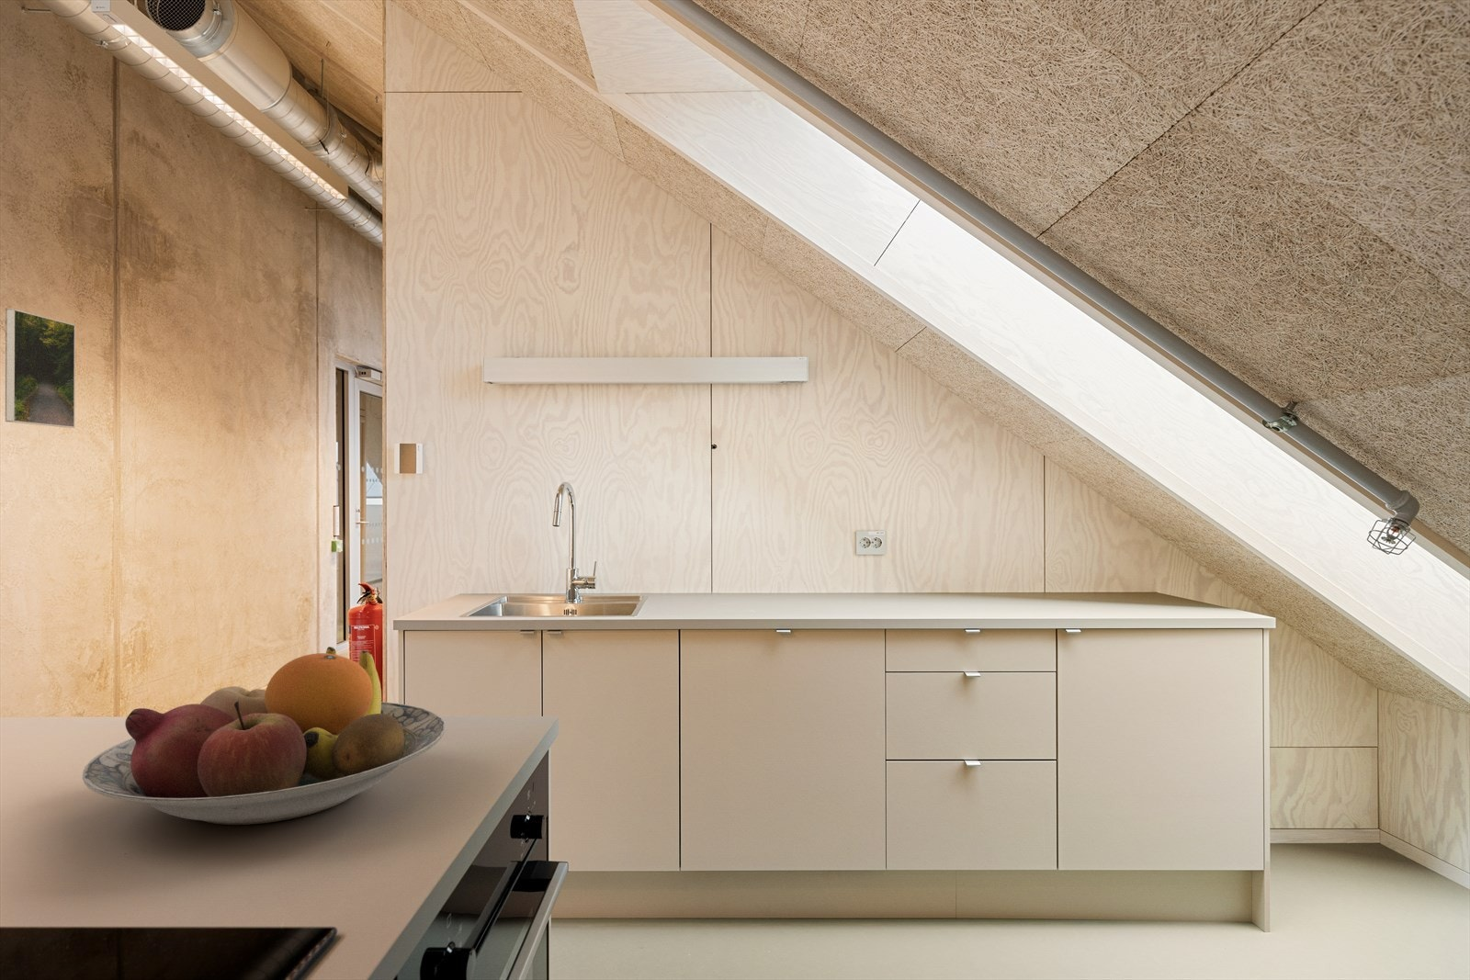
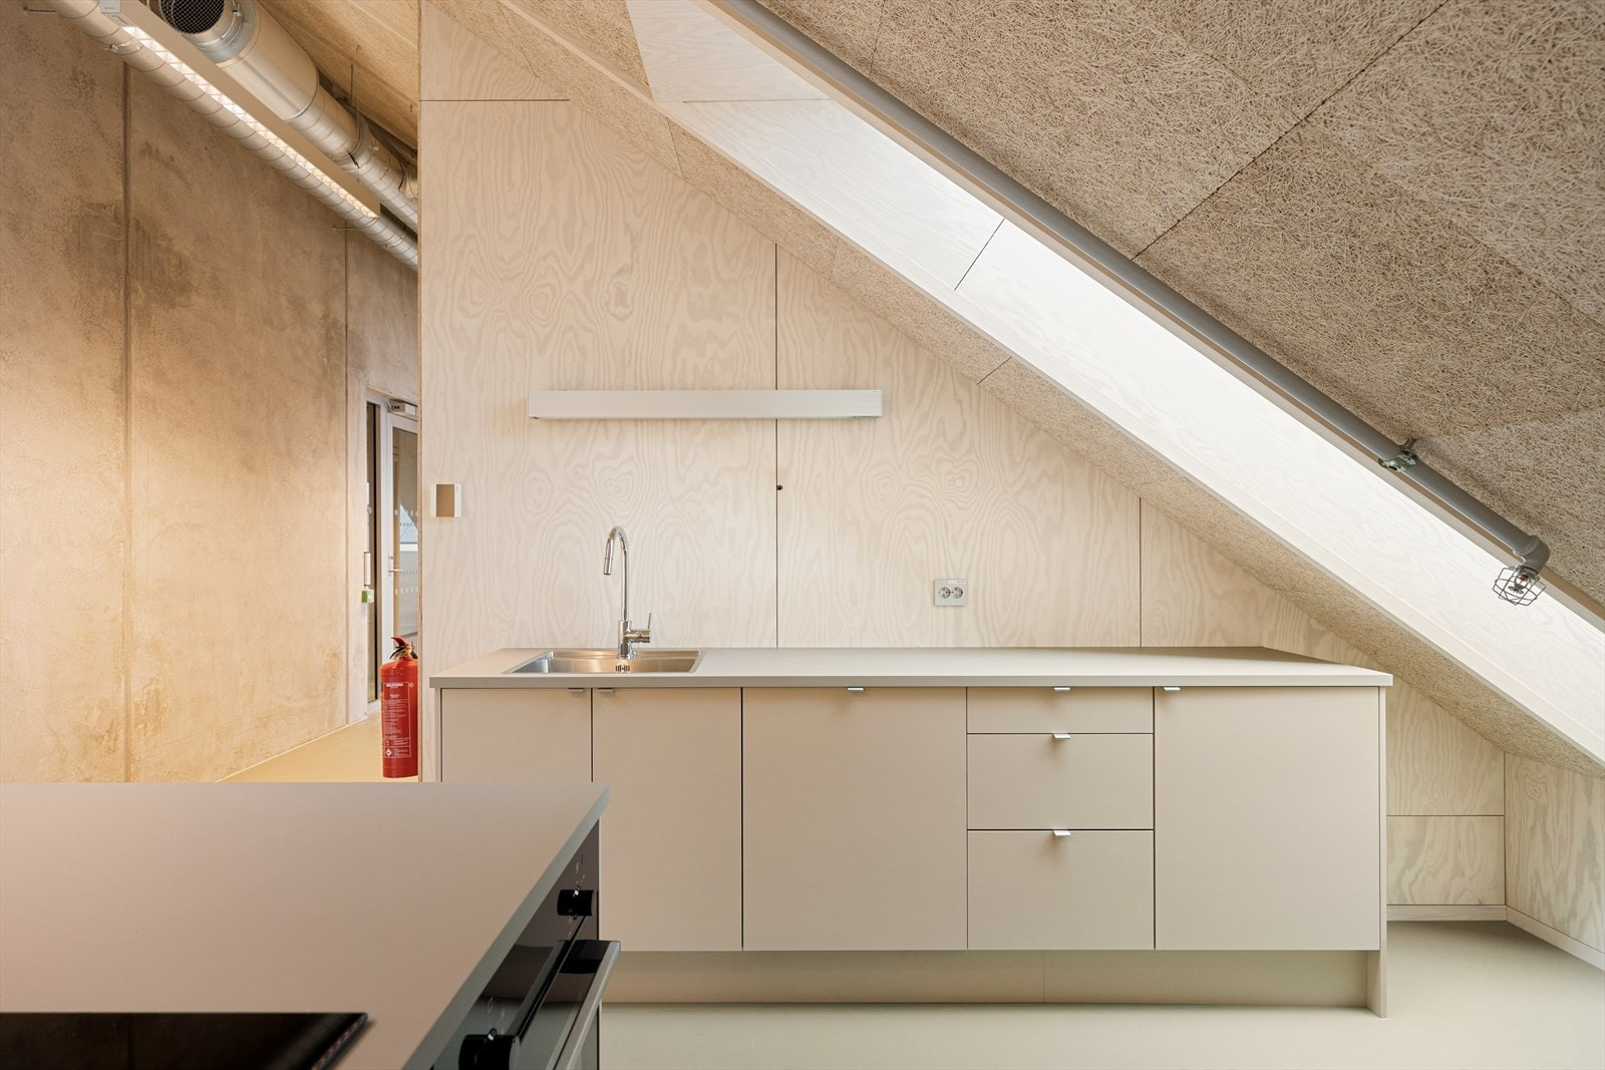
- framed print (42, 370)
- fruit bowl (280, 728)
